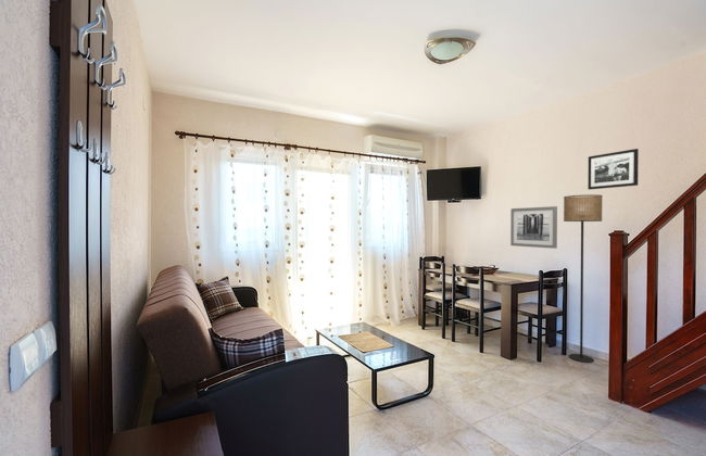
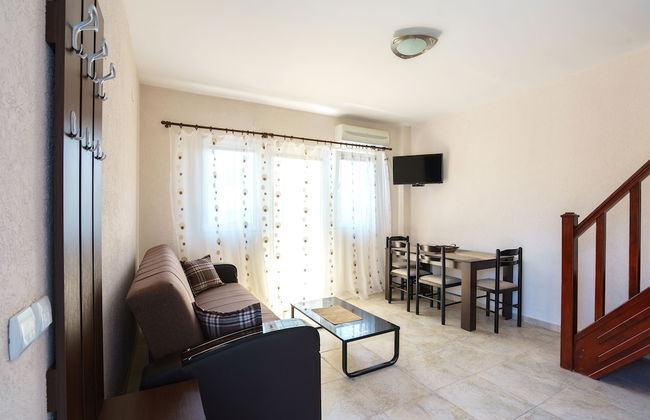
- wall art (532, 227)
- floor lamp (581, 277)
- picture frame (612, 169)
